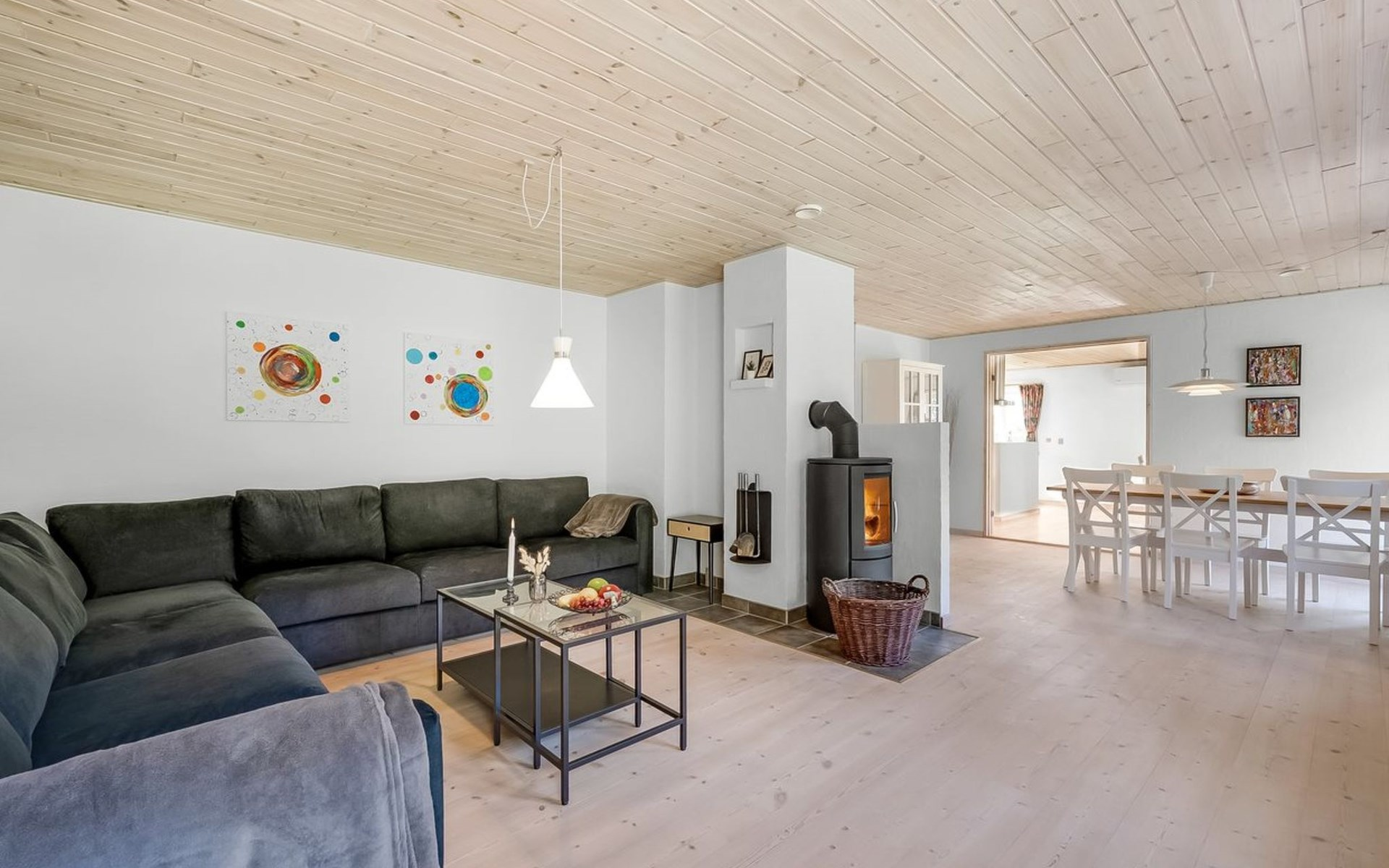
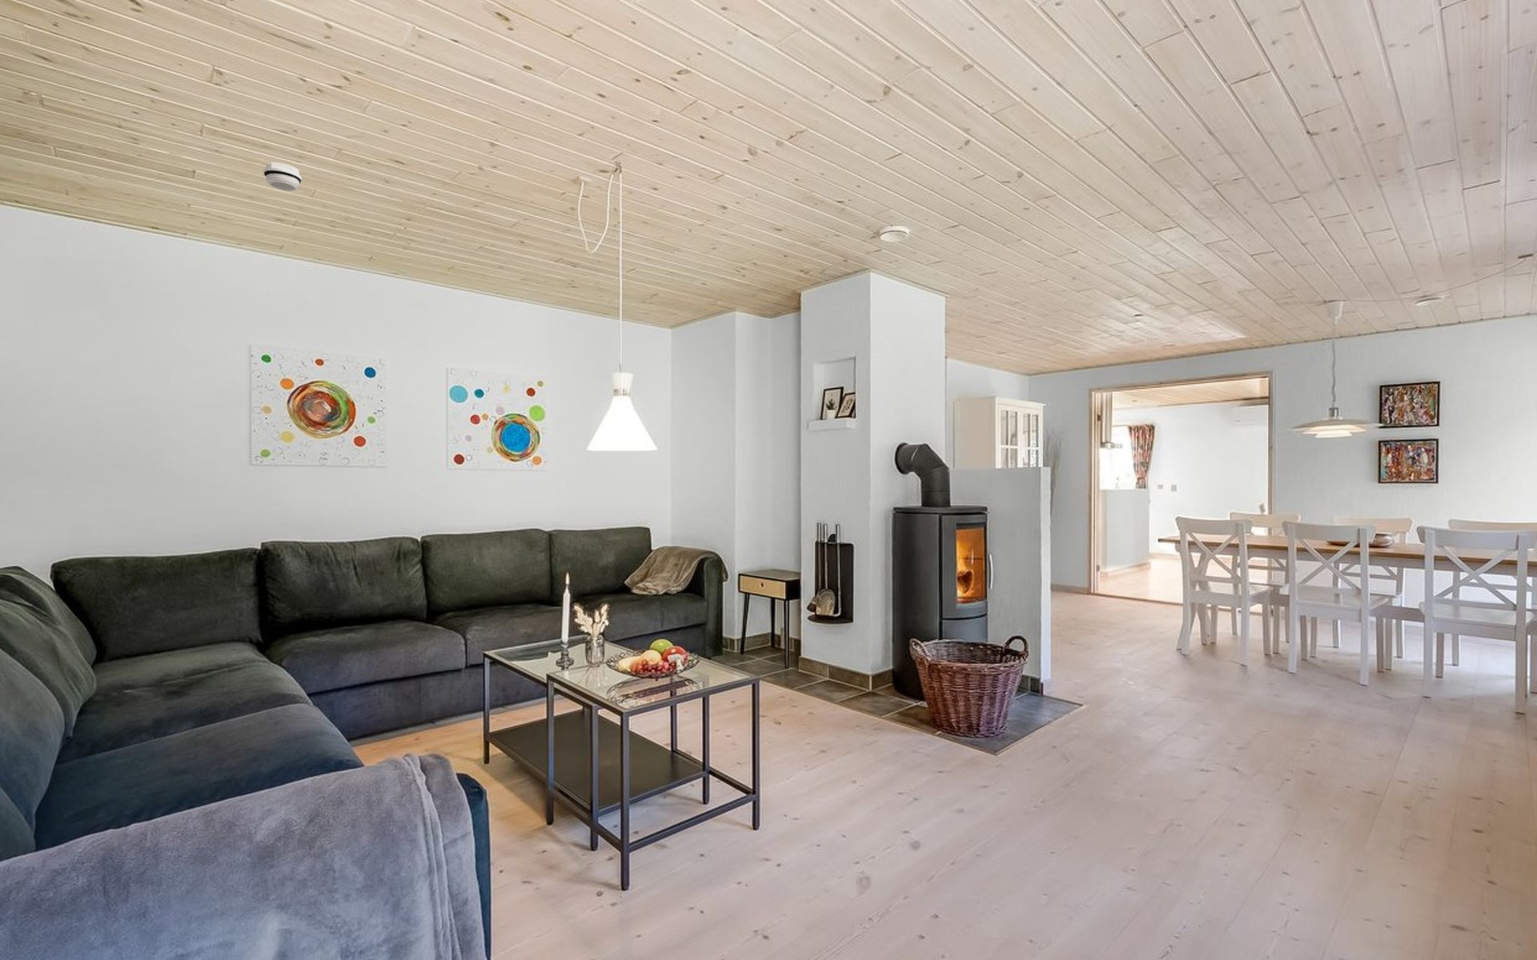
+ smoke detector (282, 177)
